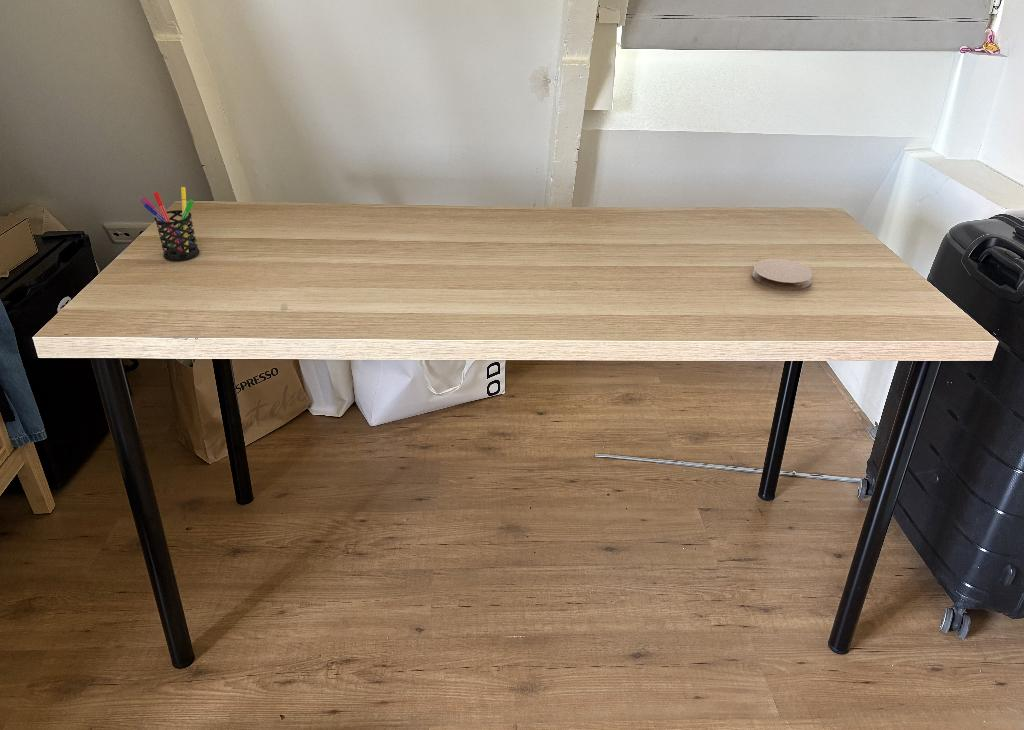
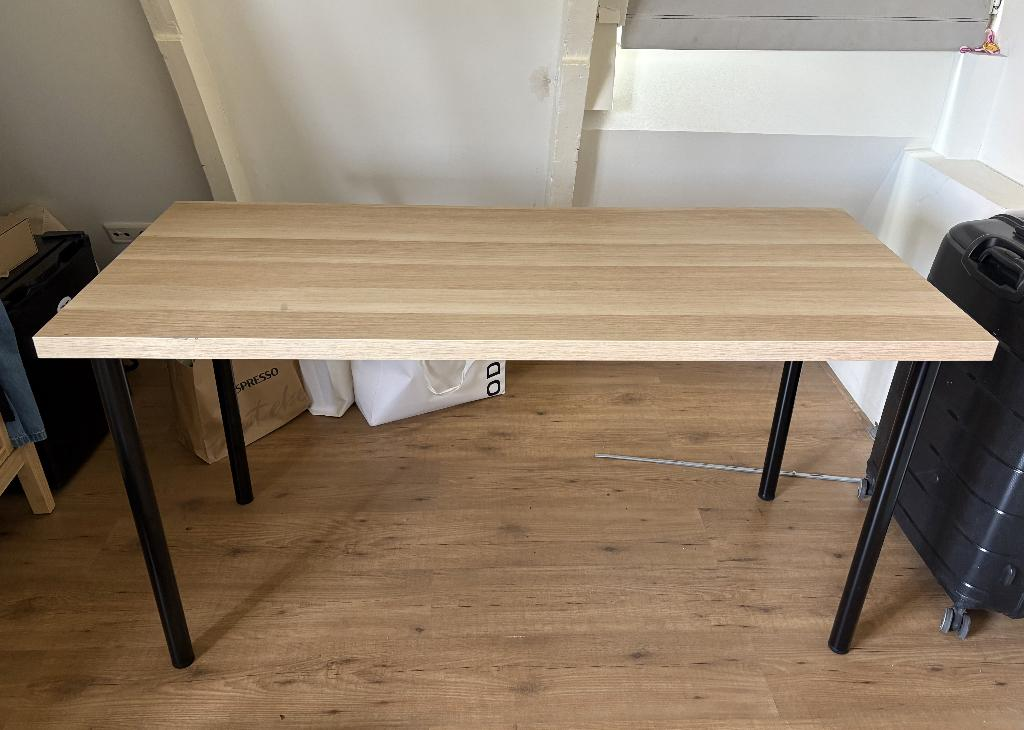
- pen holder (176, 222)
- coaster (782, 273)
